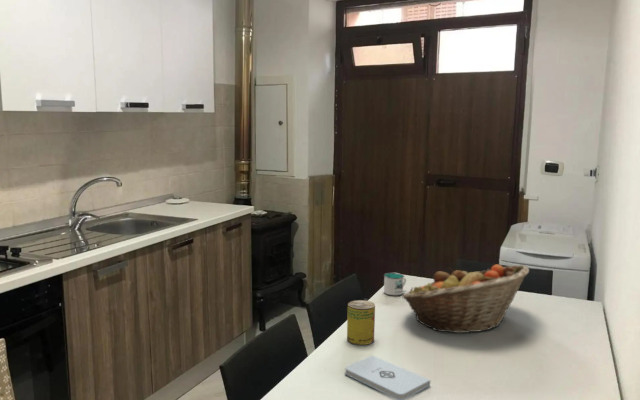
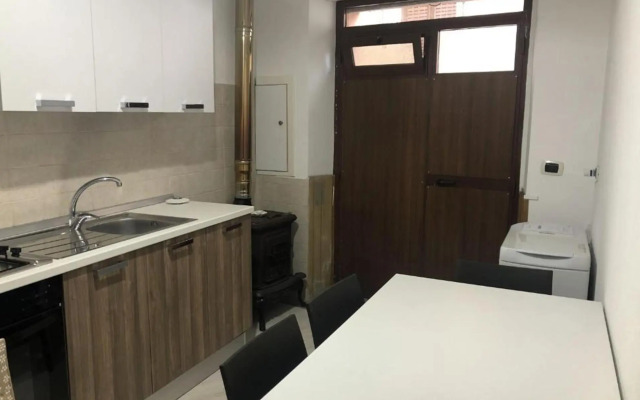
- beverage can (360, 321)
- notepad (385, 376)
- fruit basket (465, 291)
- mug (395, 283)
